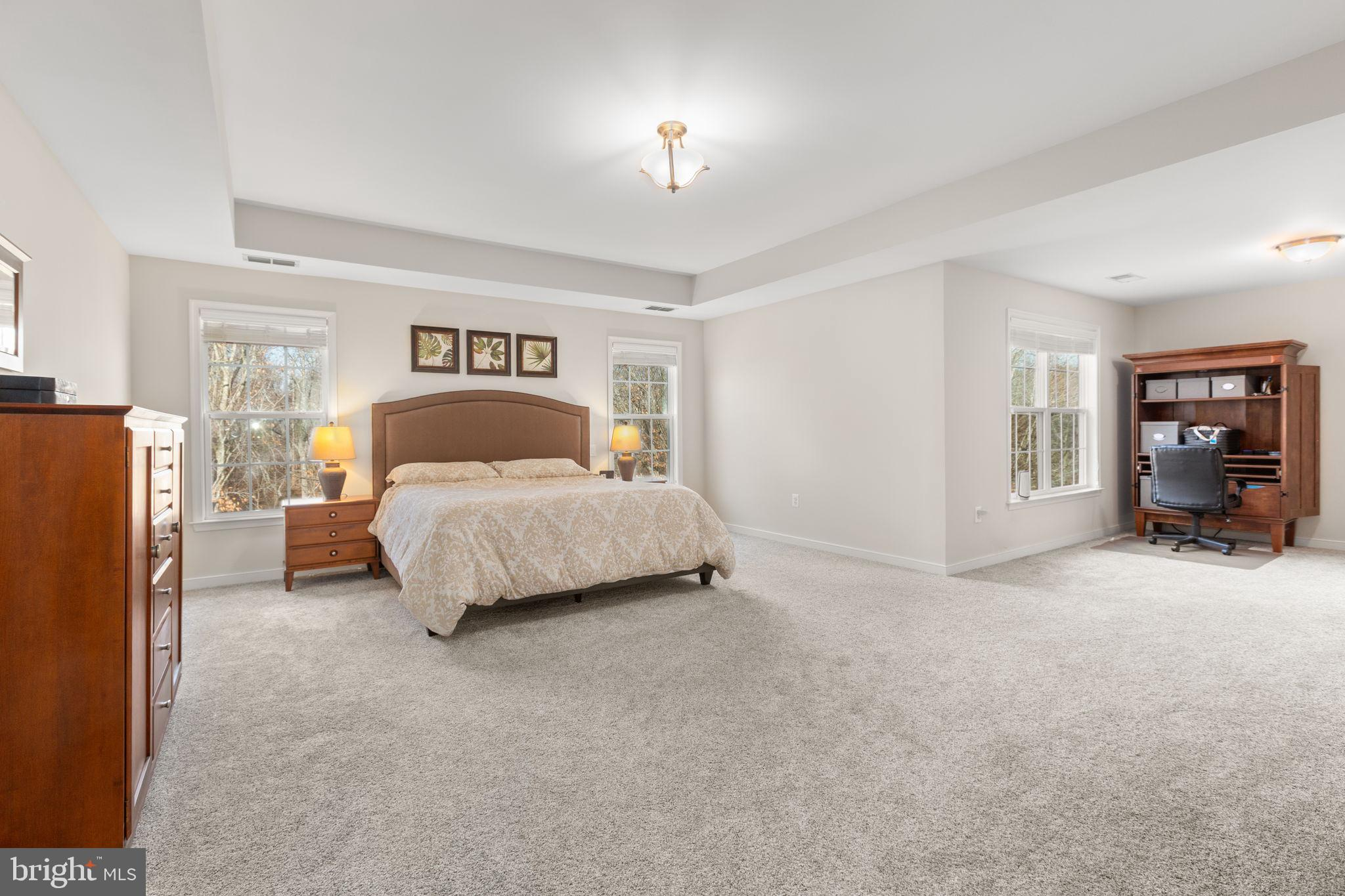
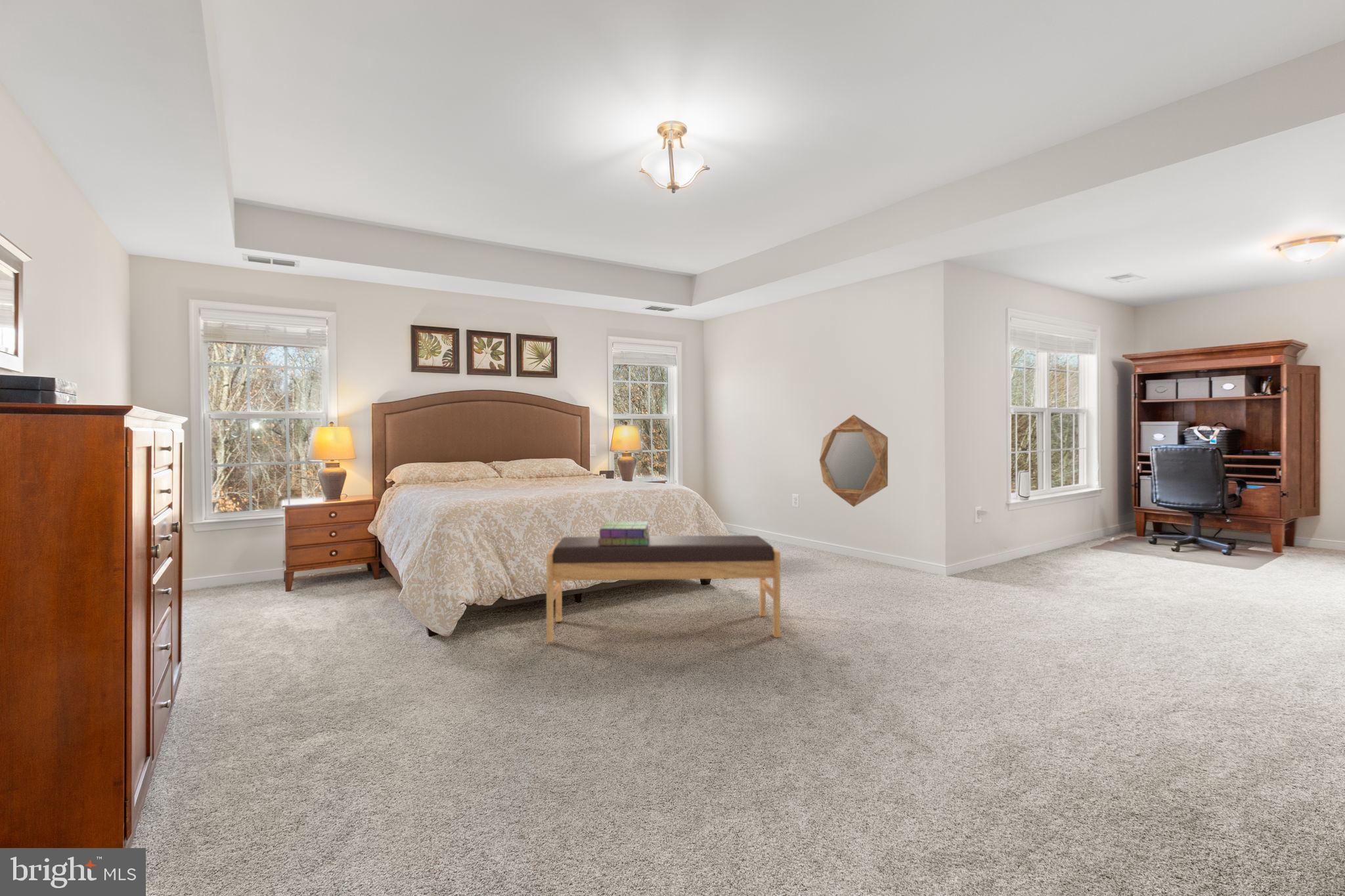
+ home mirror (850, 461)
+ stack of books (625, 532)
+ bench (663, 579)
